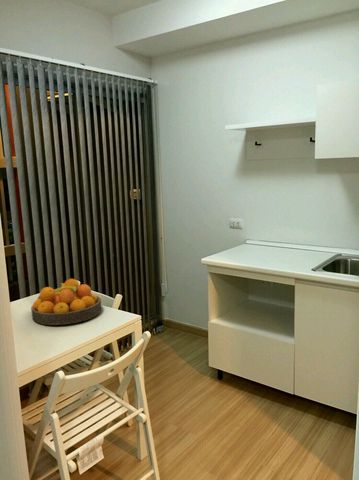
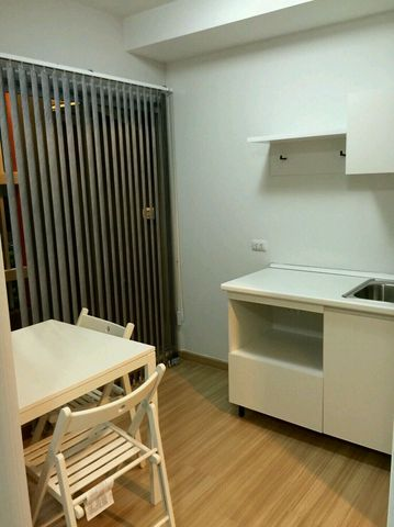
- fruit bowl (66, 298)
